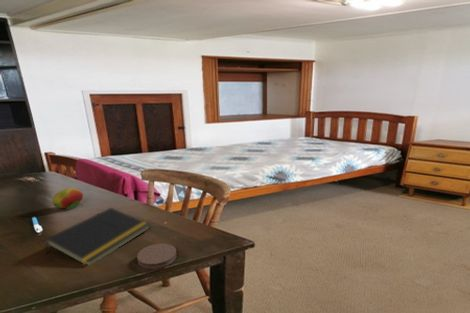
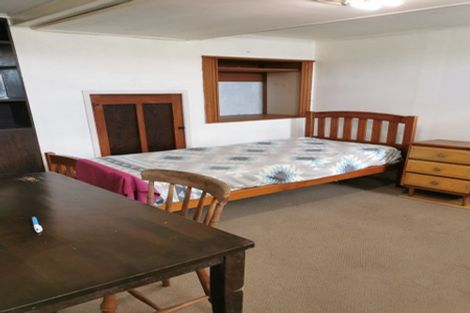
- fruit (67, 198)
- coaster (157, 255)
- notepad (101, 233)
